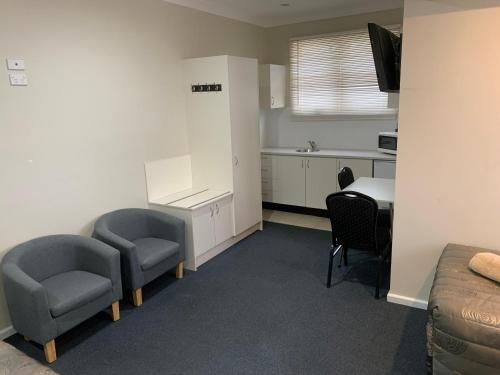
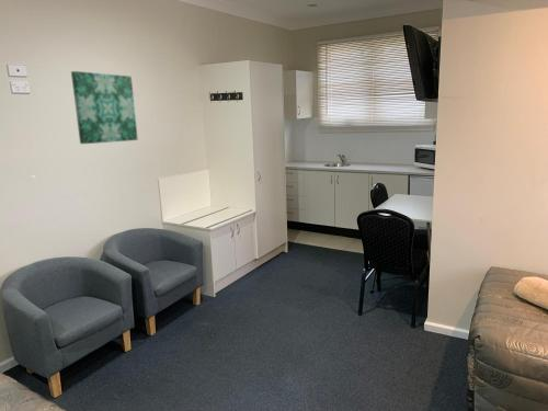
+ wall art (106, 109)
